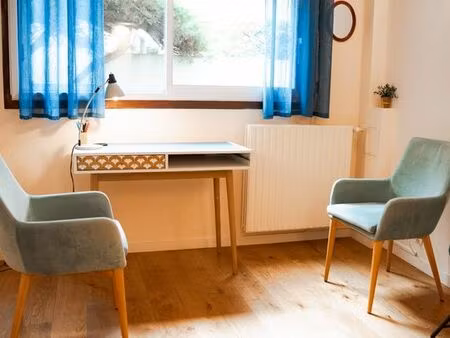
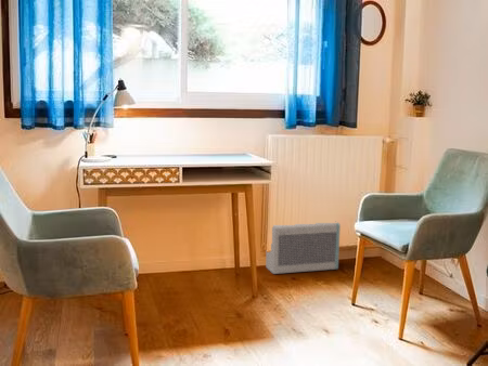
+ air purifier (303, 245)
